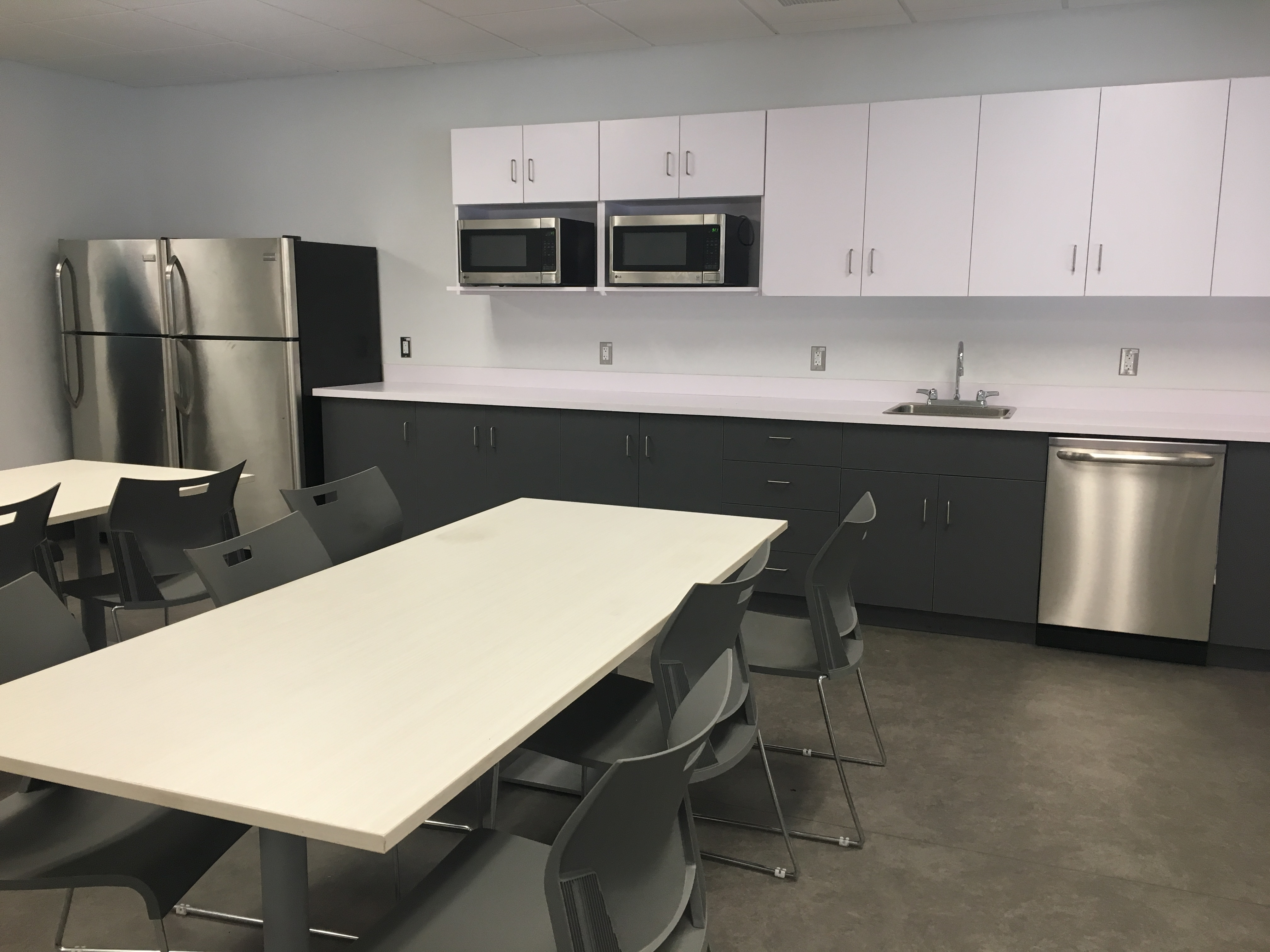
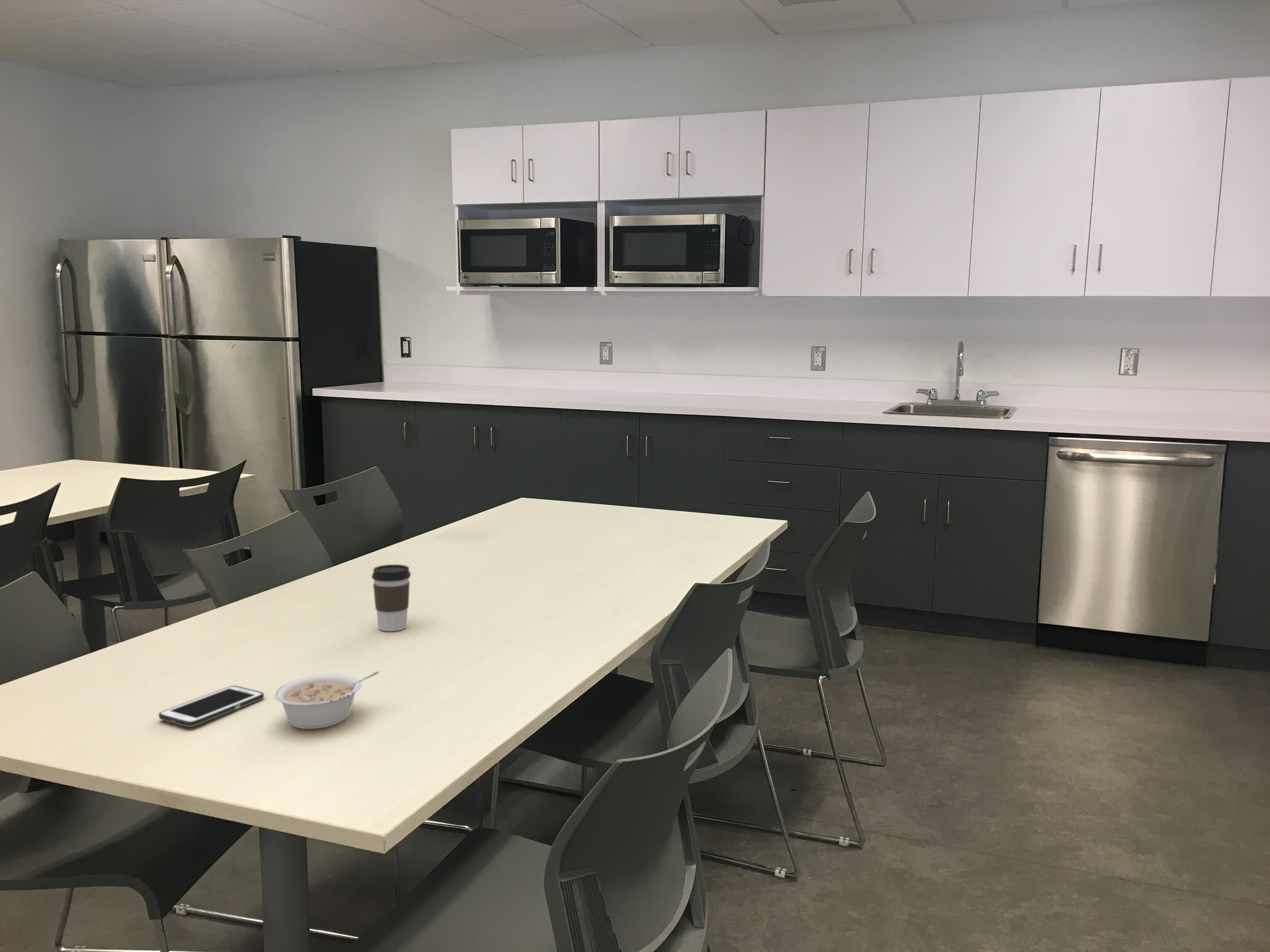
+ legume (322, 699)
+ cell phone (213, 706)
+ coffee cup (392, 598)
